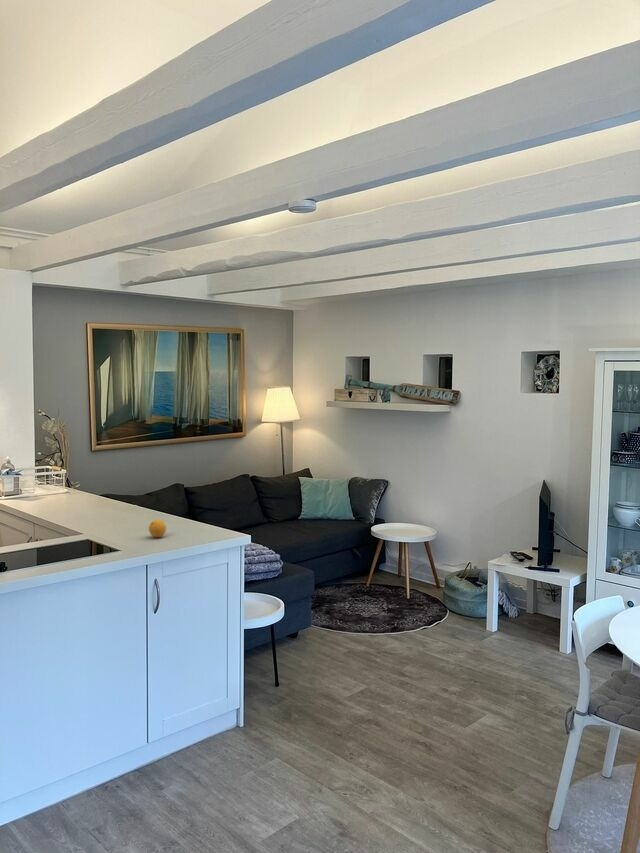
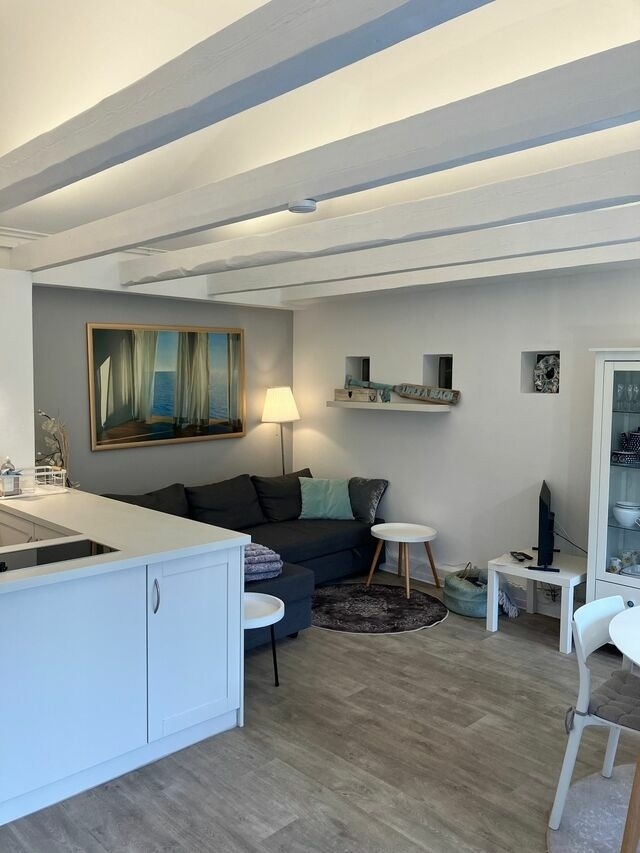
- fruit (157, 528)
